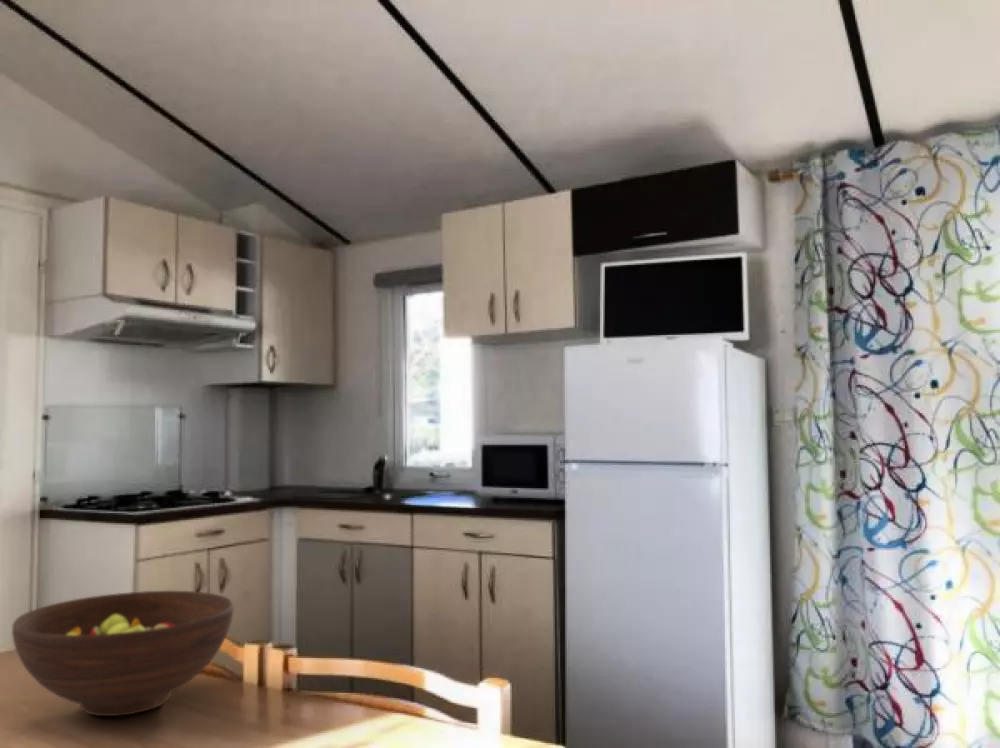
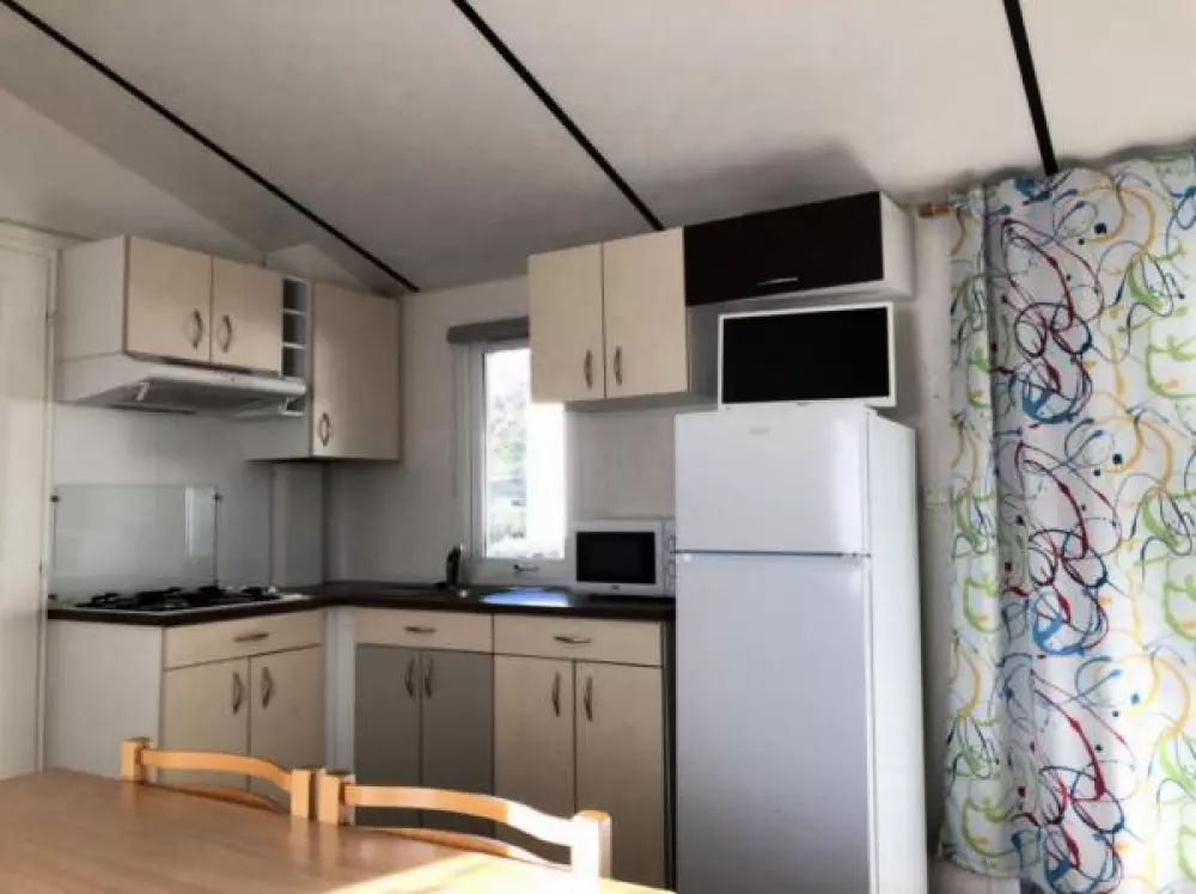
- fruit bowl (127, 657)
